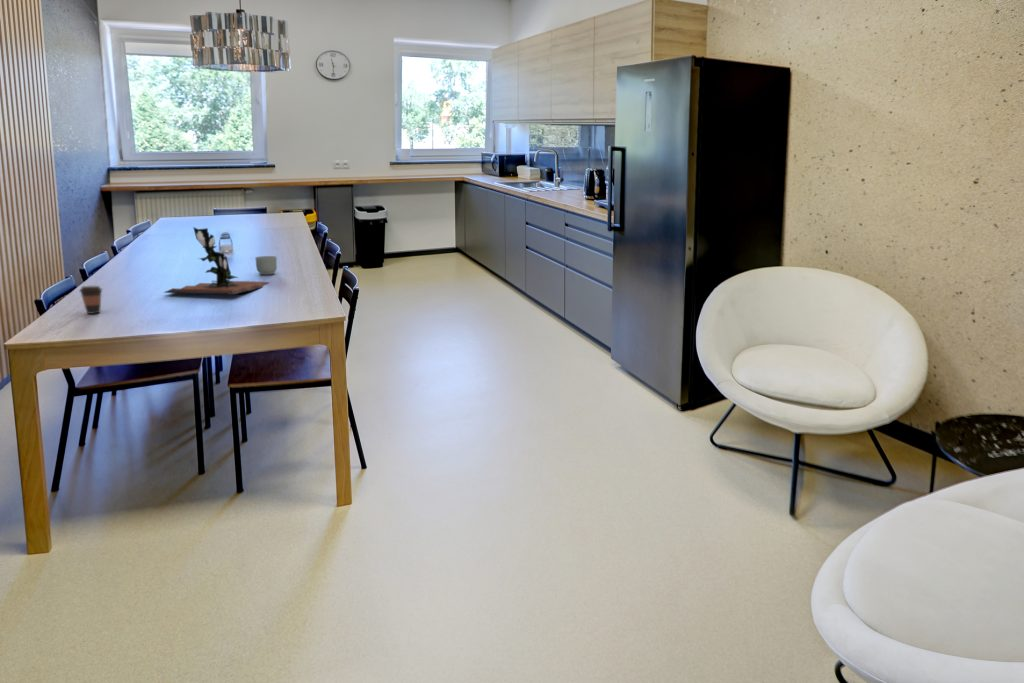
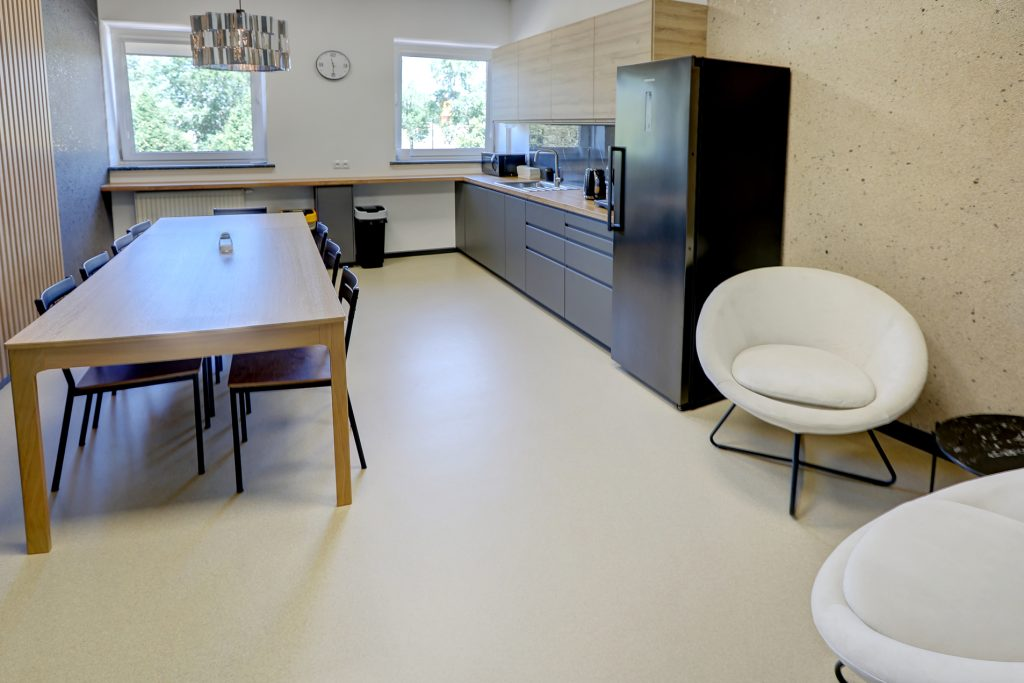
- coffee cup (92, 299)
- plant (219, 257)
- mug (265, 265)
